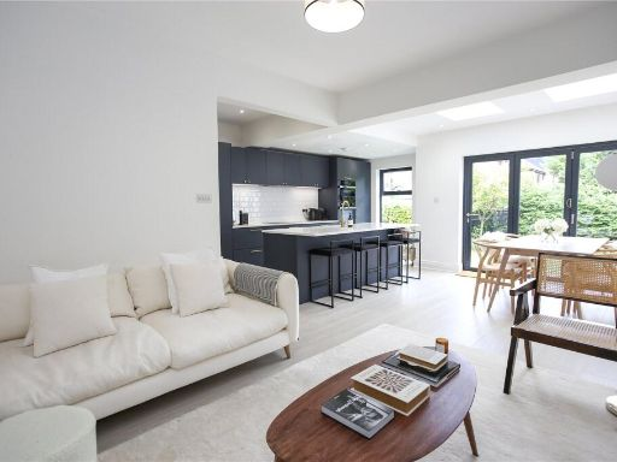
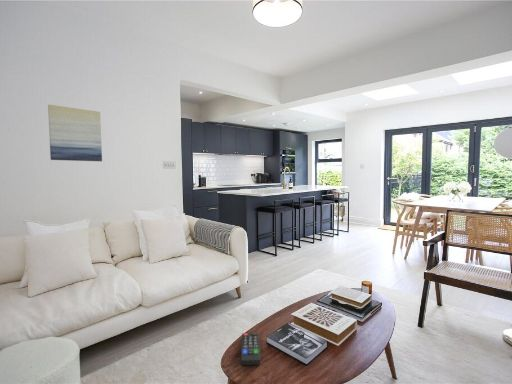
+ remote control (250, 347)
+ wall art (76, 134)
